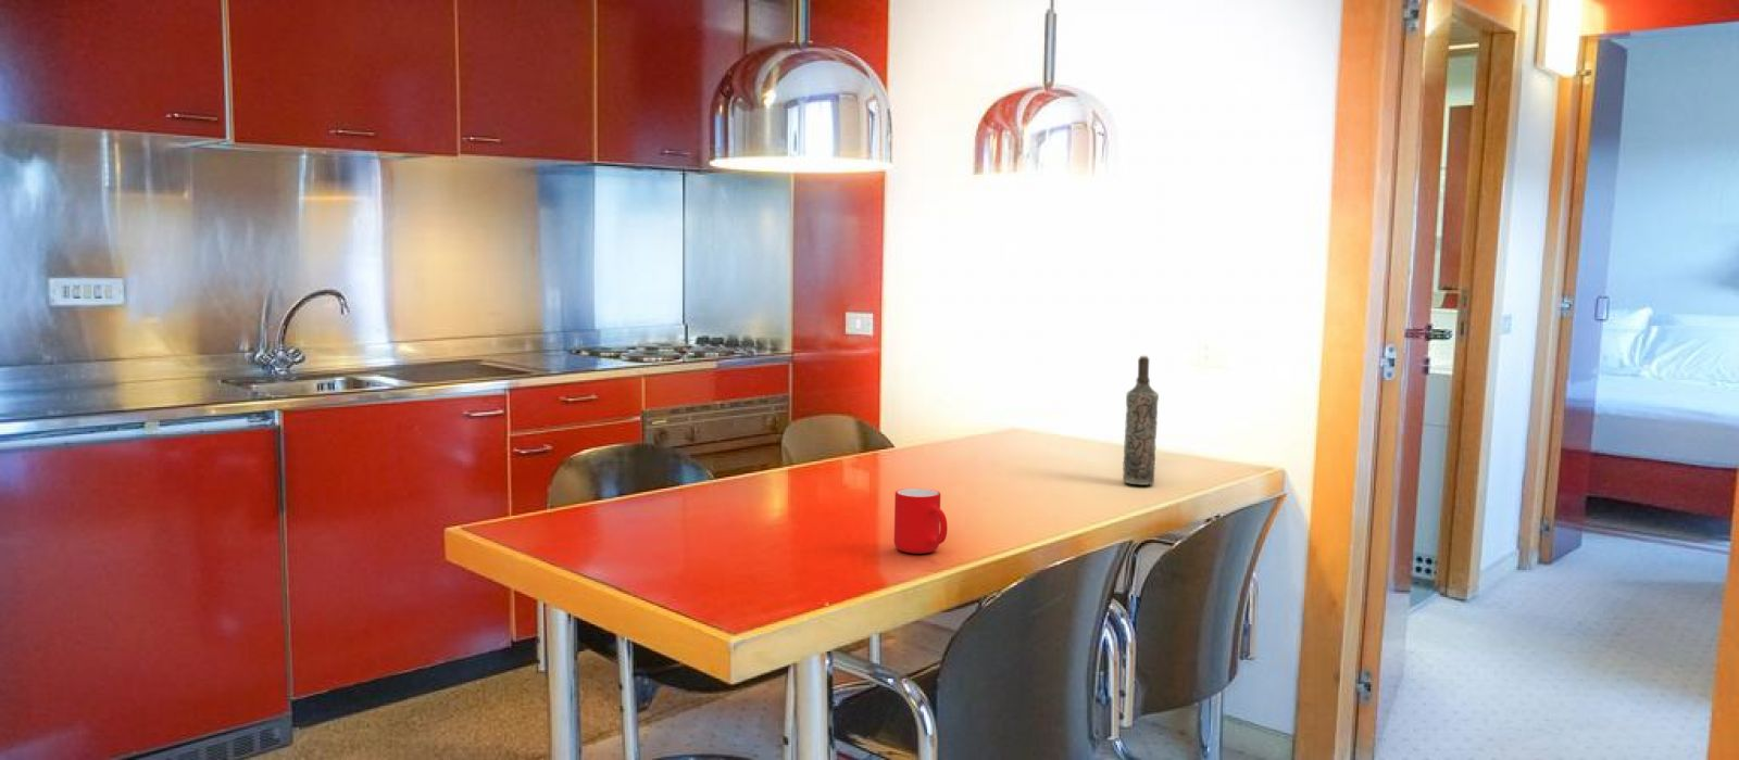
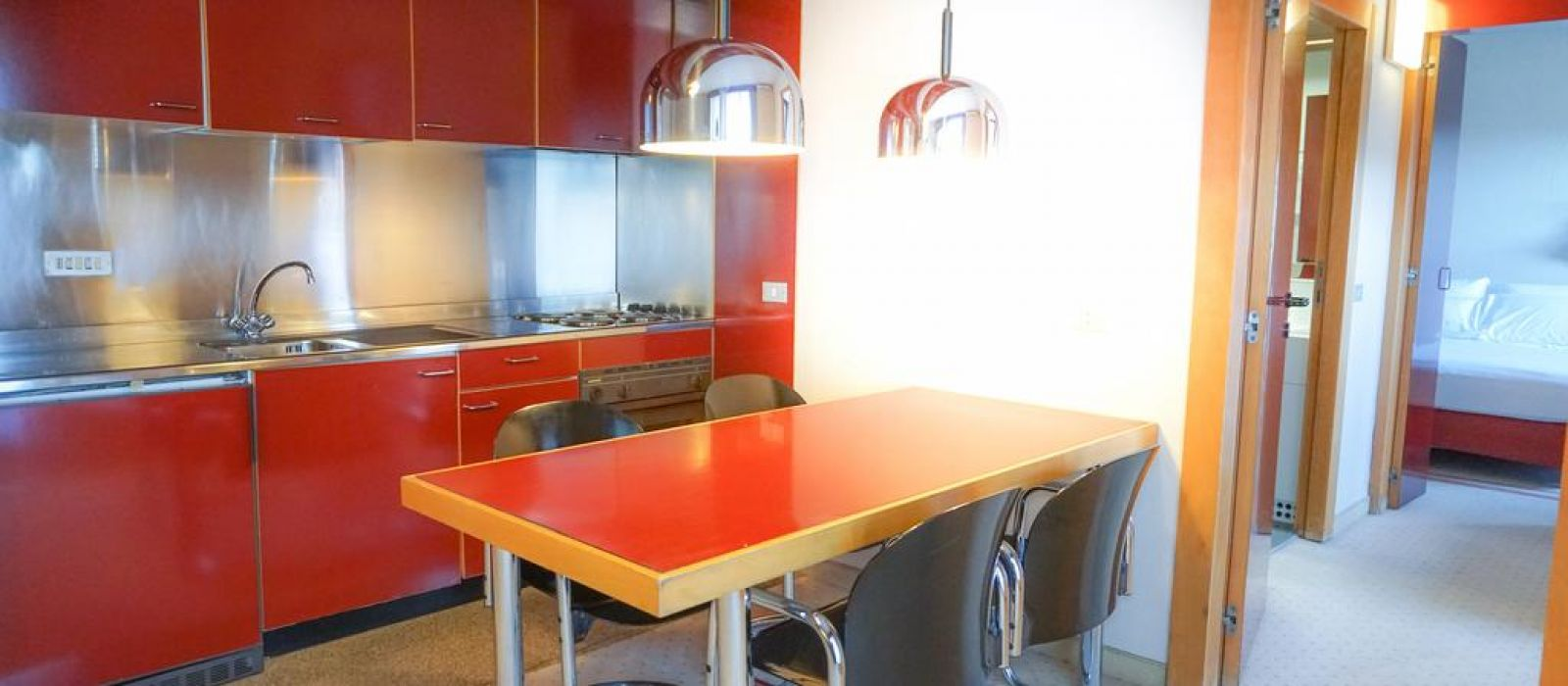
- cup (924, 523)
- bottle (1141, 420)
